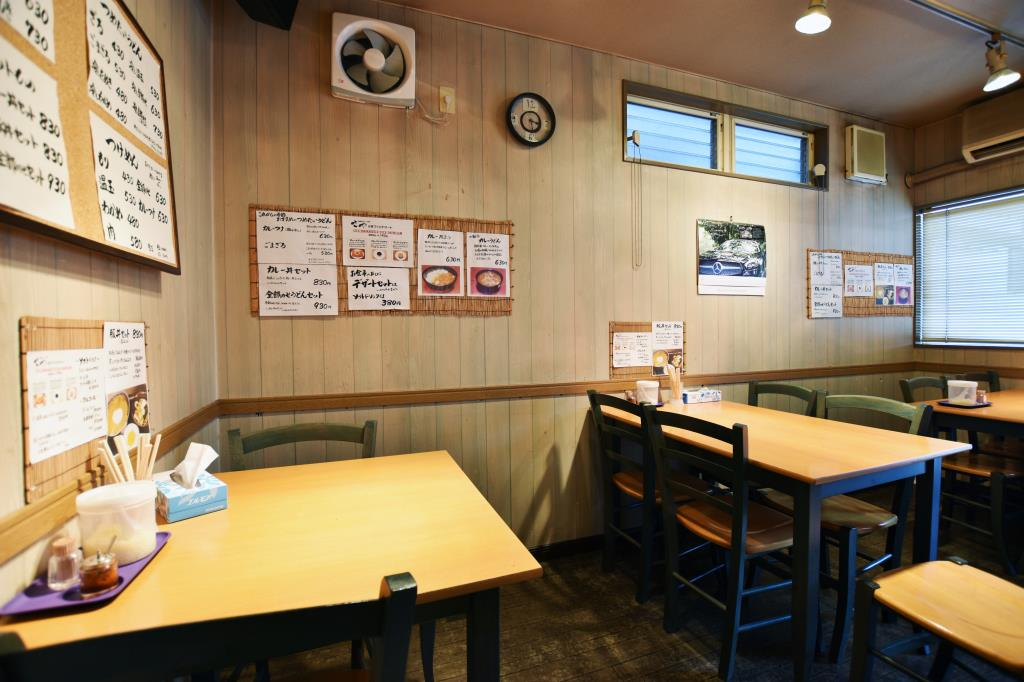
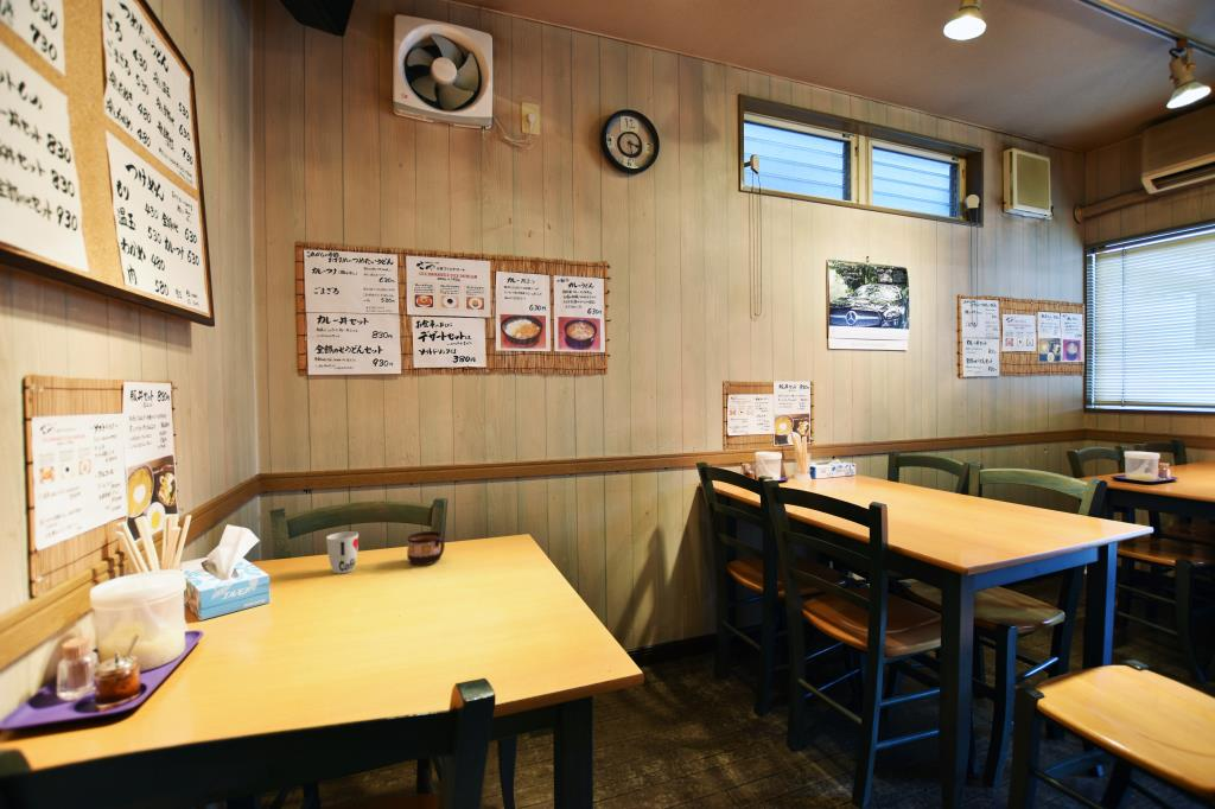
+ cup (425, 548)
+ cup (343, 553)
